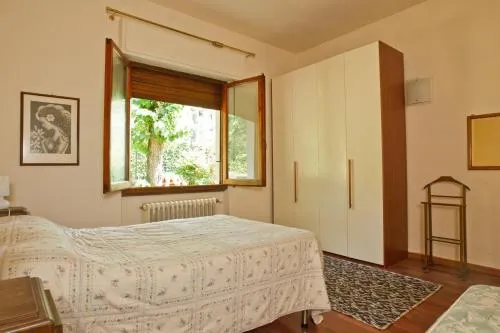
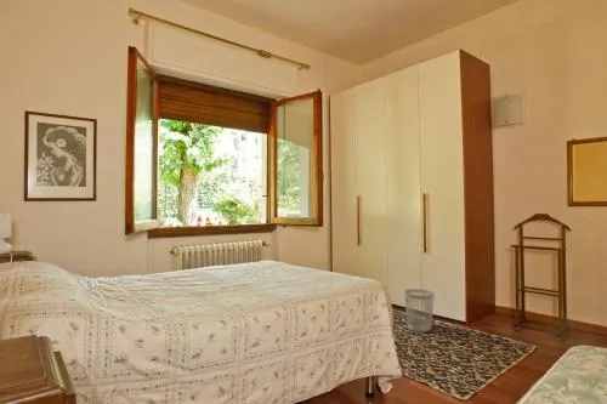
+ wastebasket (419, 309)
